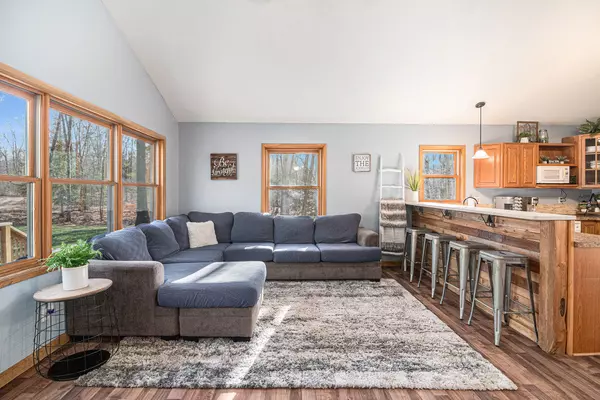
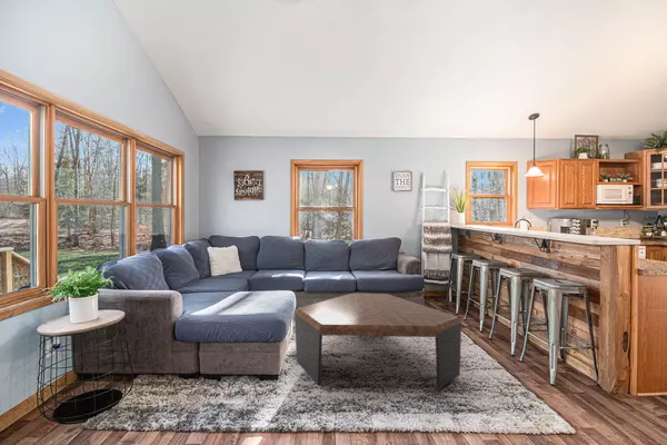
+ coffee table (372, 332)
